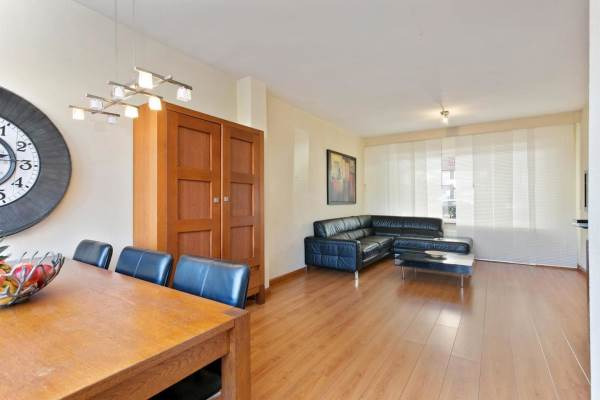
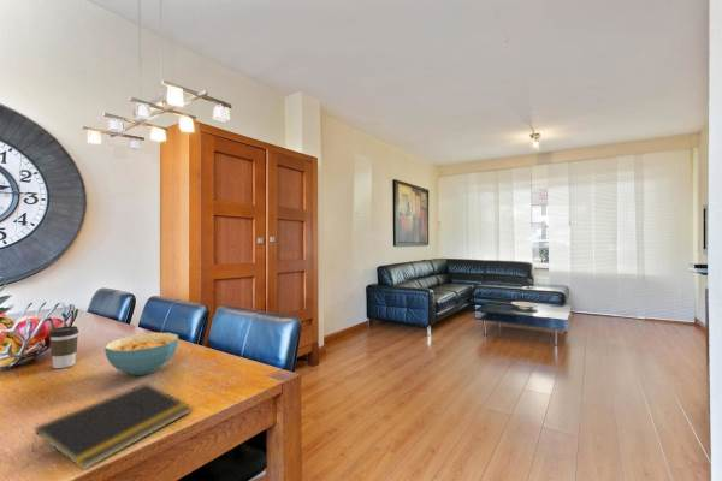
+ cereal bowl (143, 356)
+ notepad (120, 418)
+ coffee cup (64, 346)
